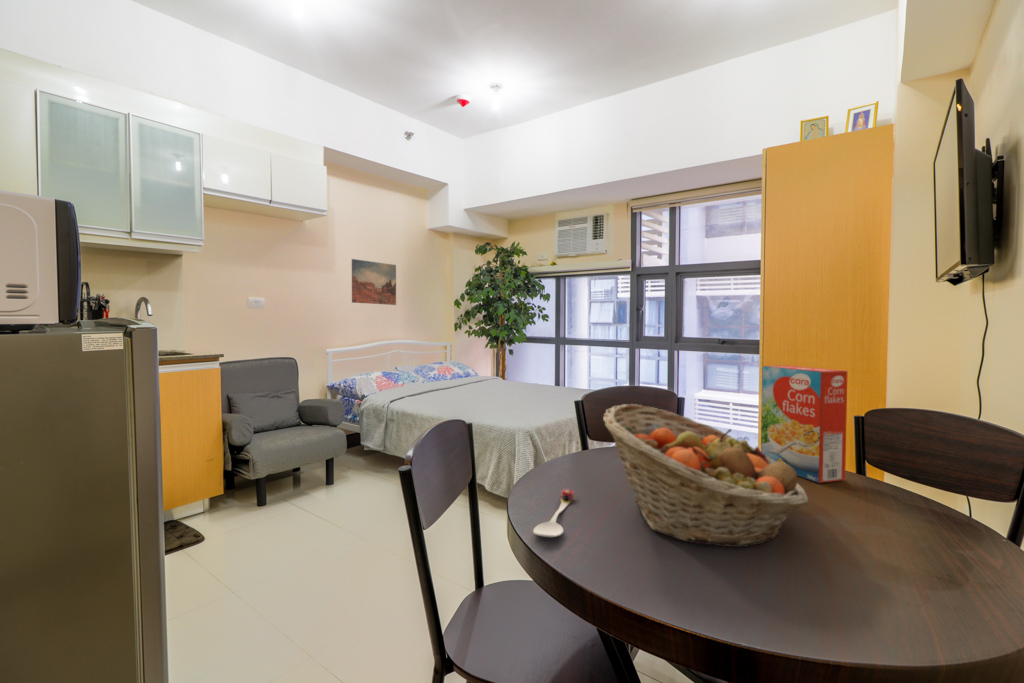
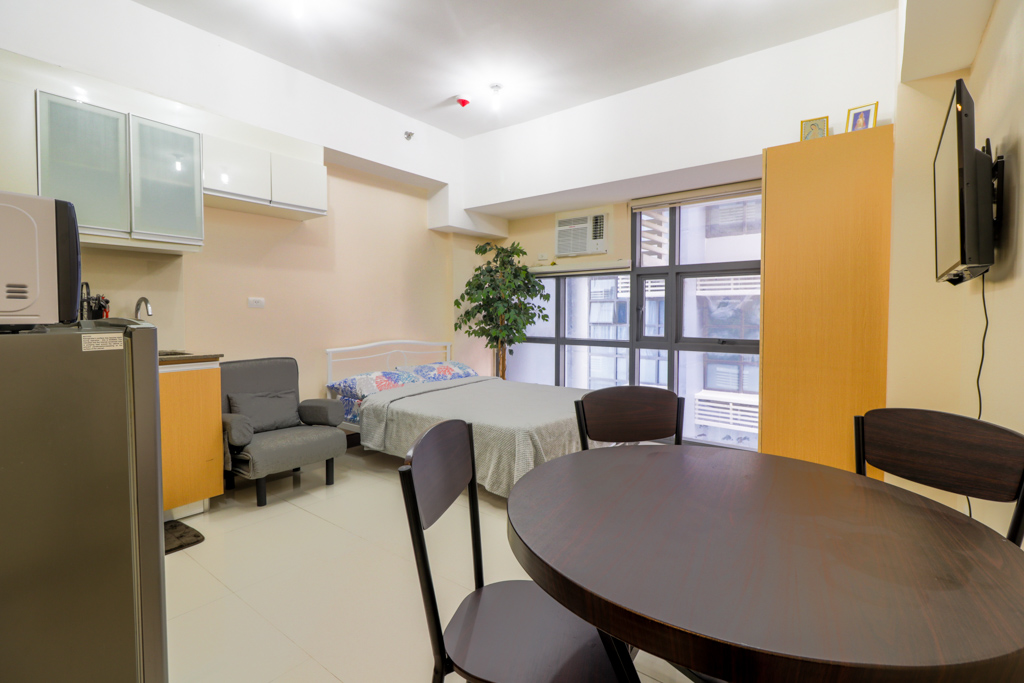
- fruit basket (696, 463)
- cereal box (801, 419)
- wall art (374, 283)
- spoon (557, 512)
